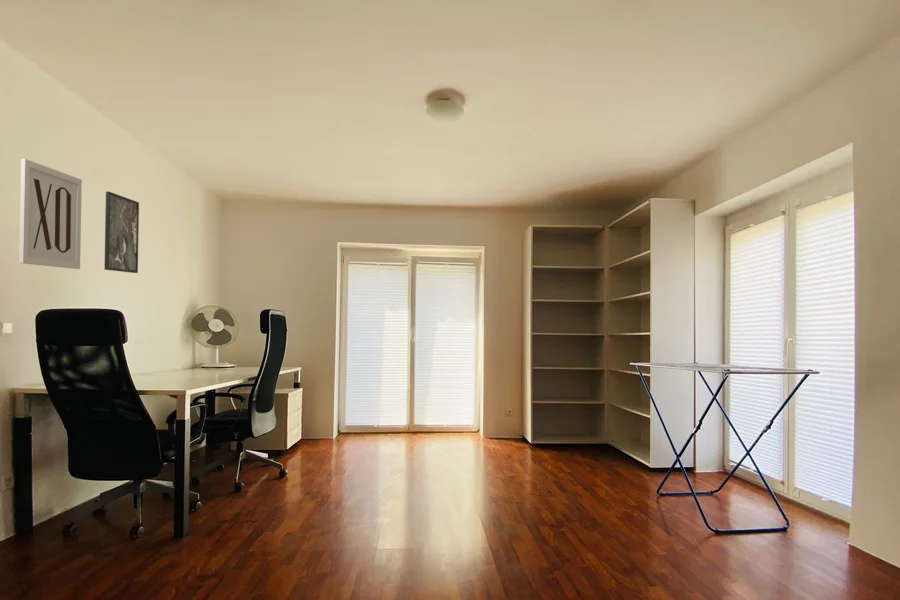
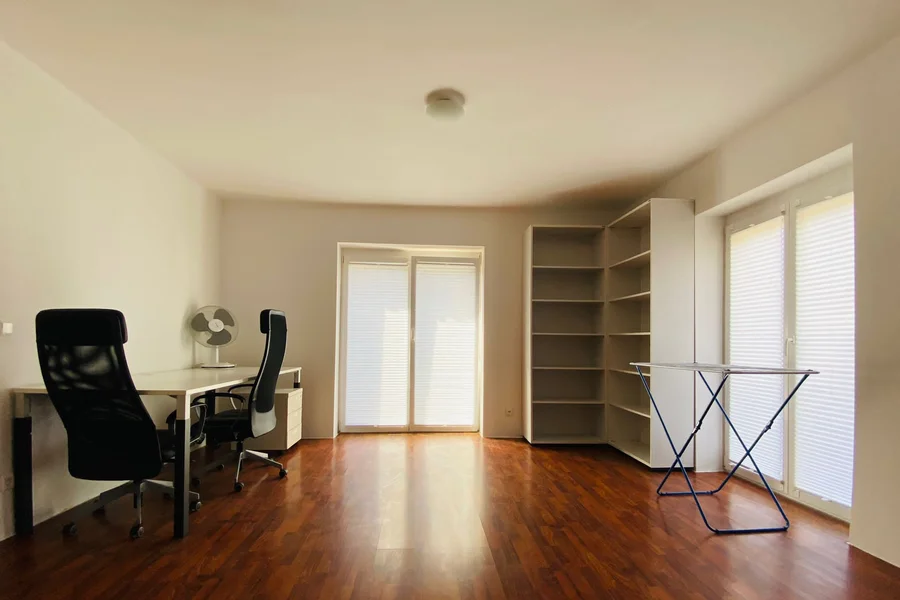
- wall art (52, 218)
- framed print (122, 234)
